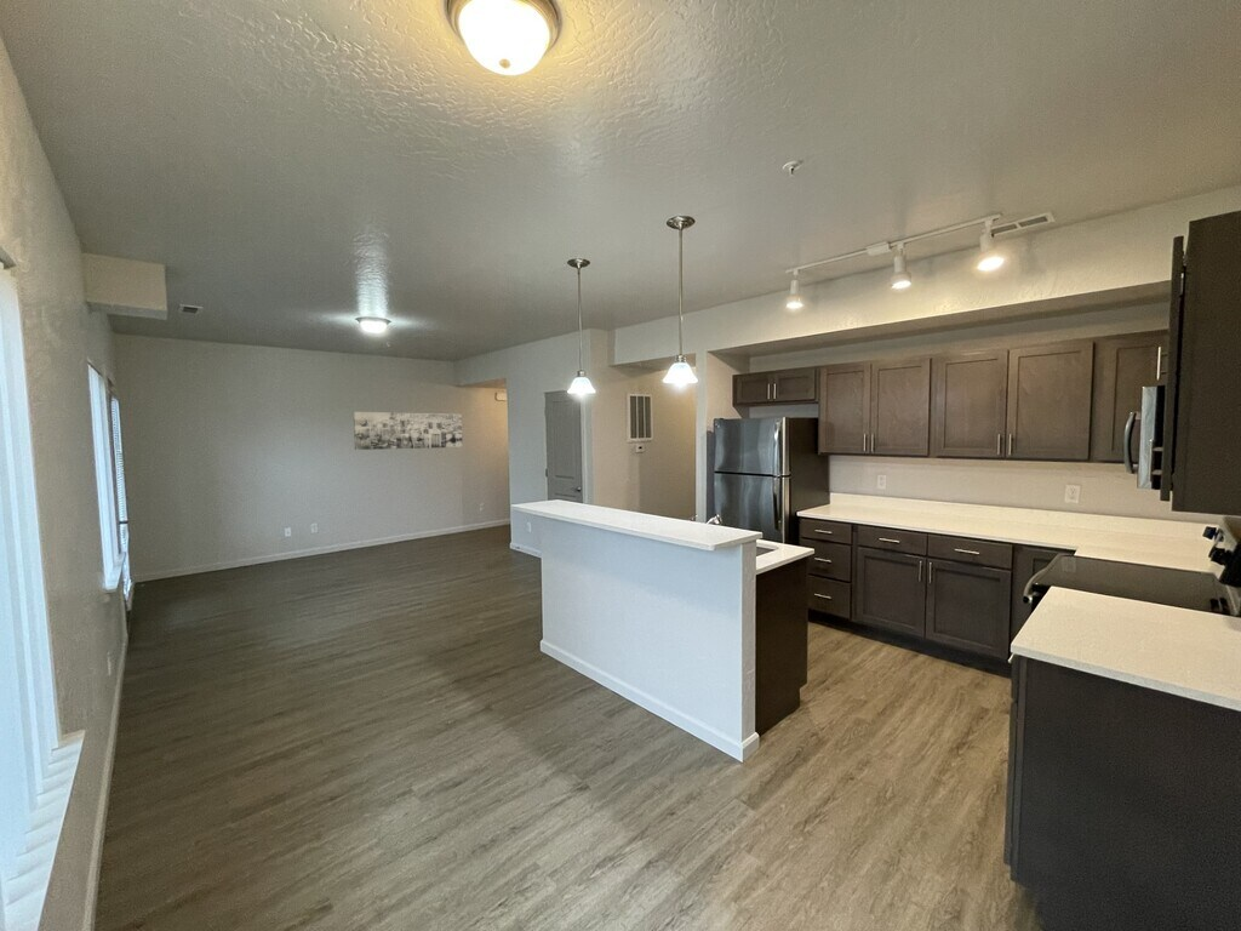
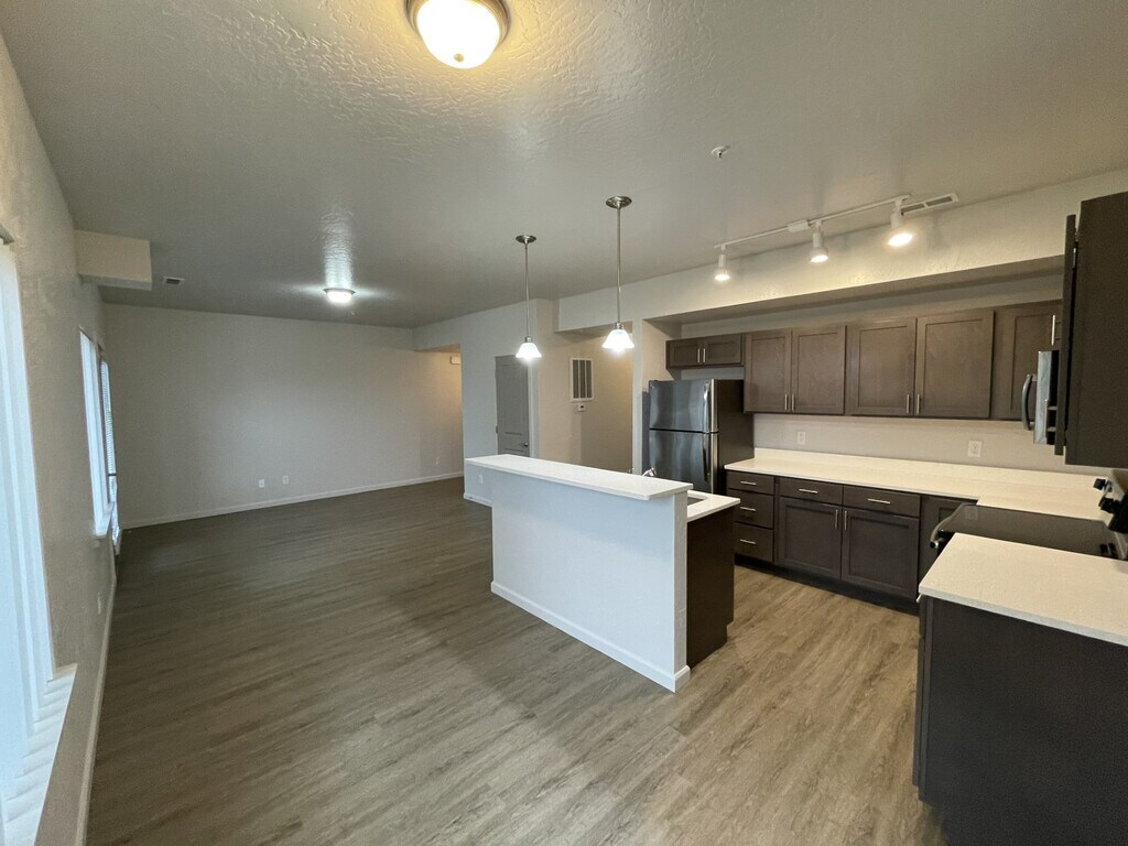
- wall art (411, 430)
